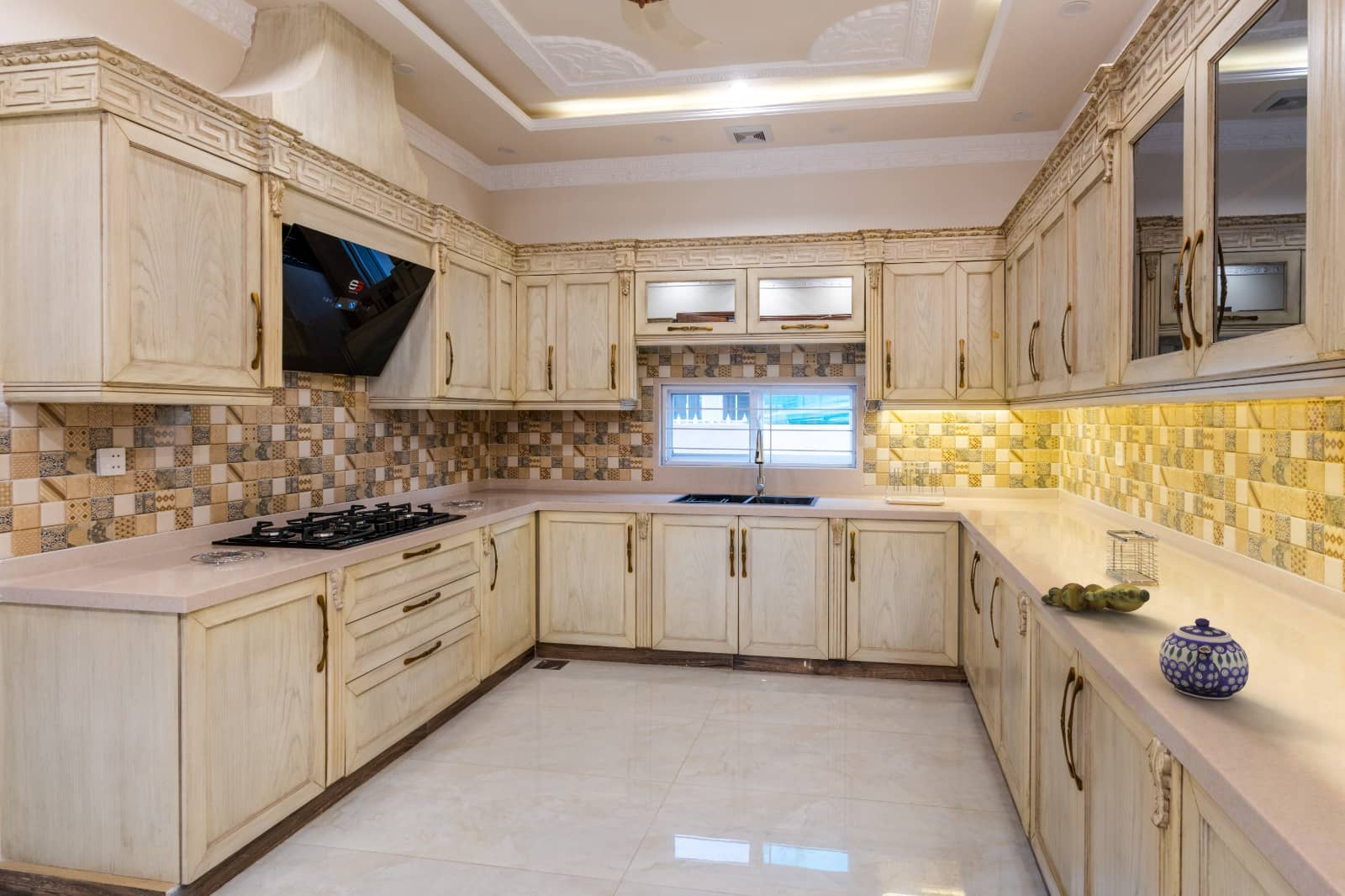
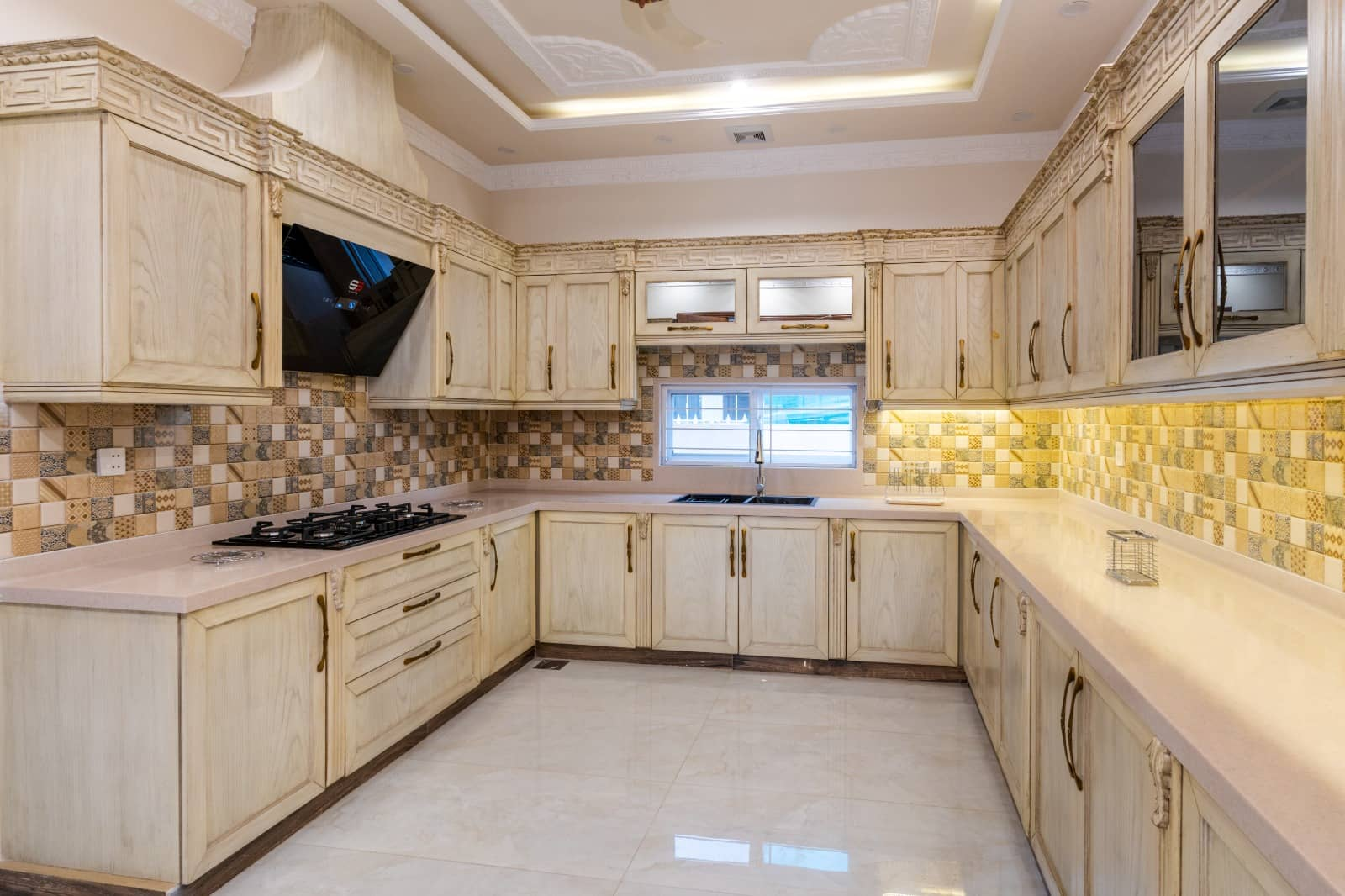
- teapot (1202, 655)
- banana bunch (1093, 598)
